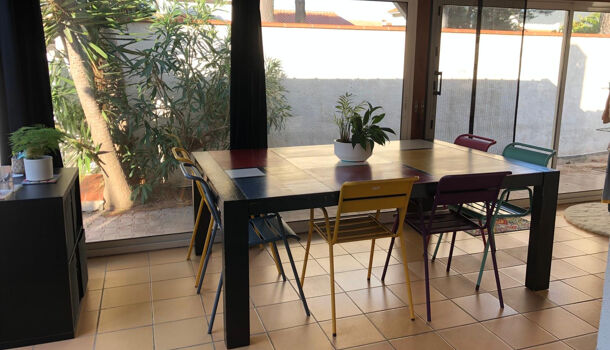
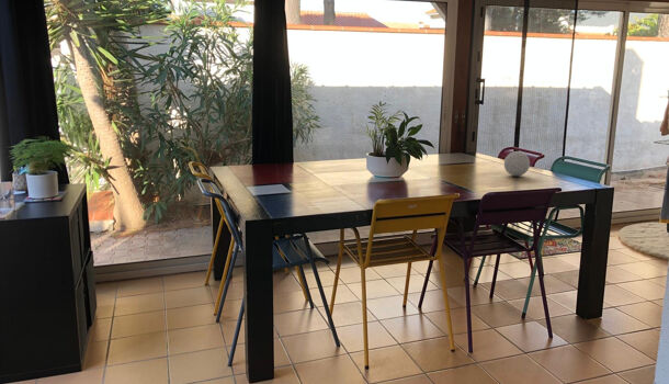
+ decorative ball (517, 163)
